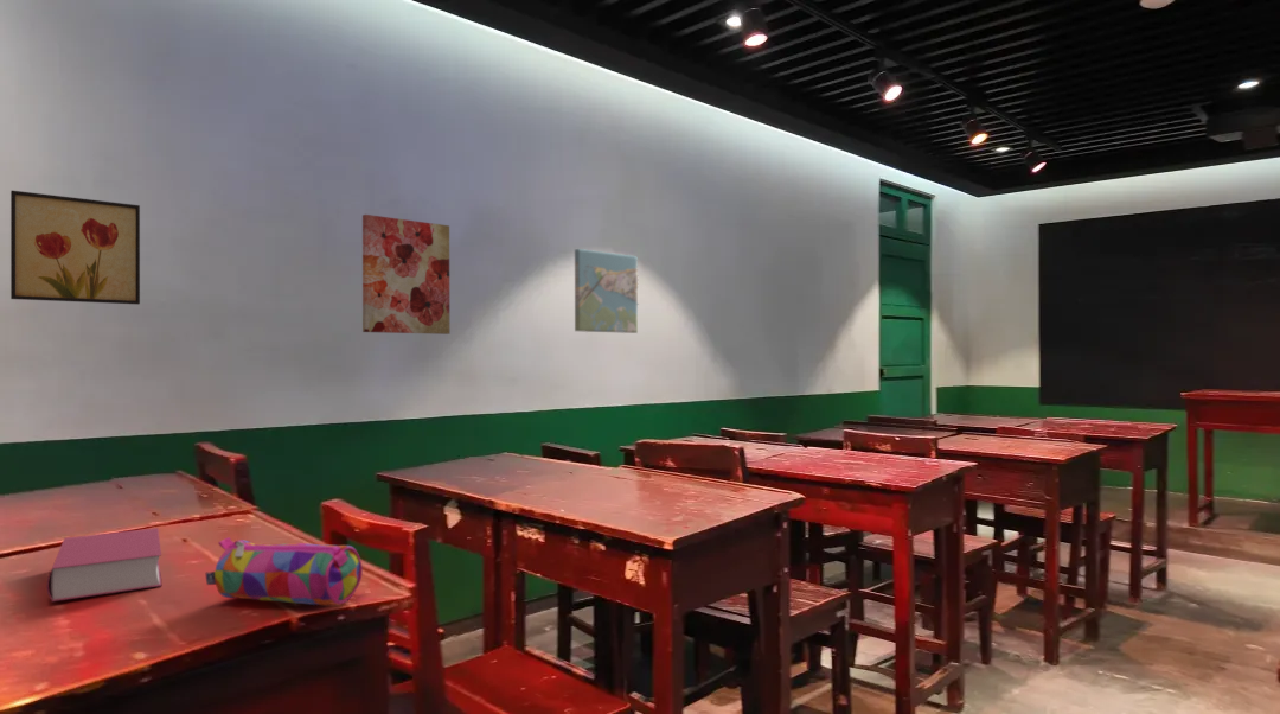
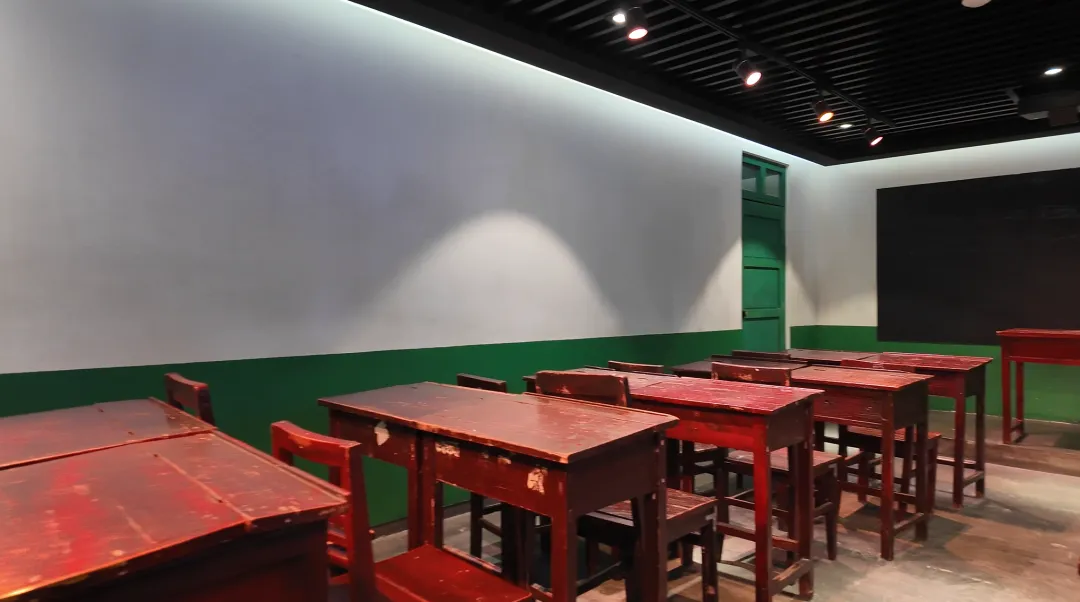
- pencil case (286, 570)
- wall art (408, 276)
- map (608, 292)
- wall art (77, 250)
- book (108, 561)
